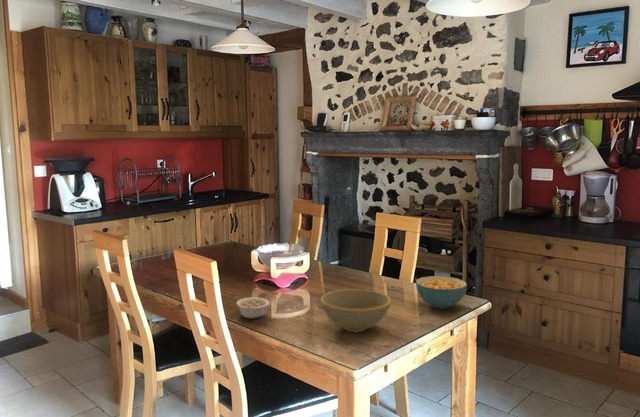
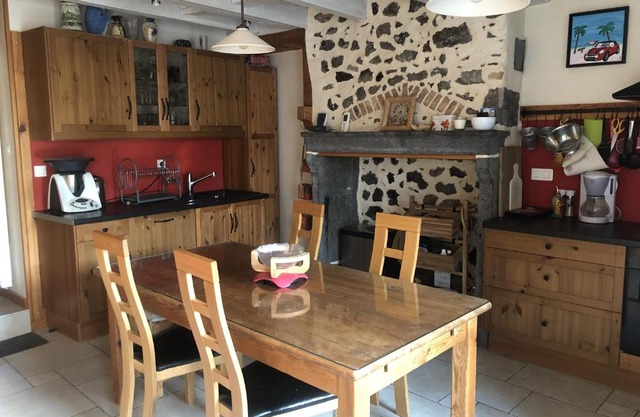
- cereal bowl (440, 294)
- bowl (355, 313)
- legume (253, 307)
